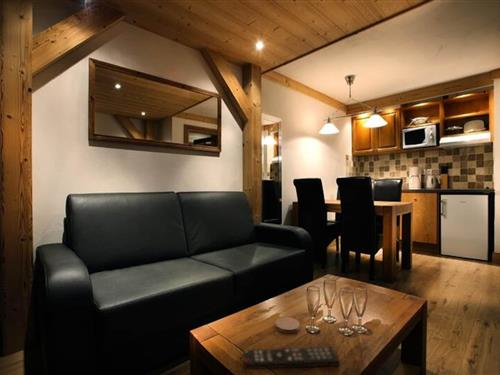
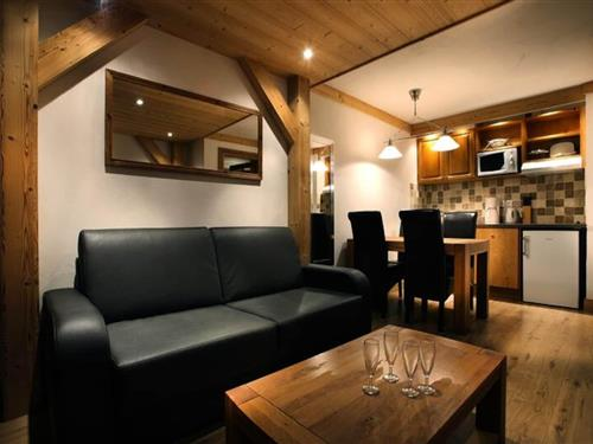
- remote control (289, 356)
- coaster (287, 324)
